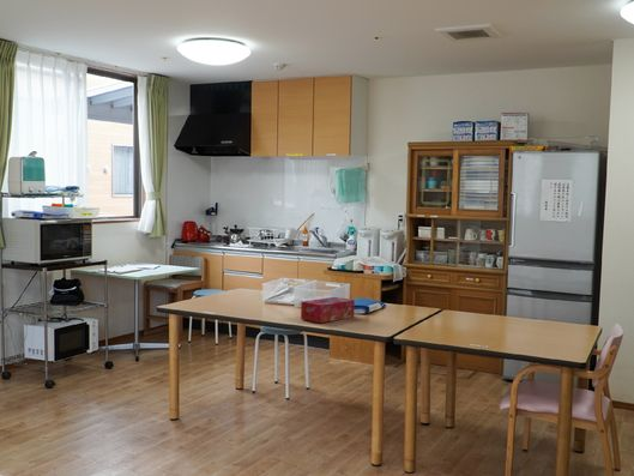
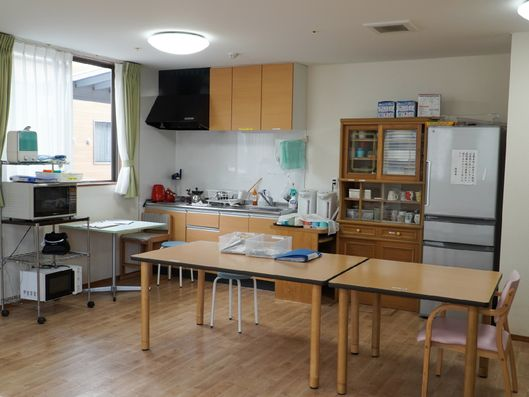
- tissue box (327, 308)
